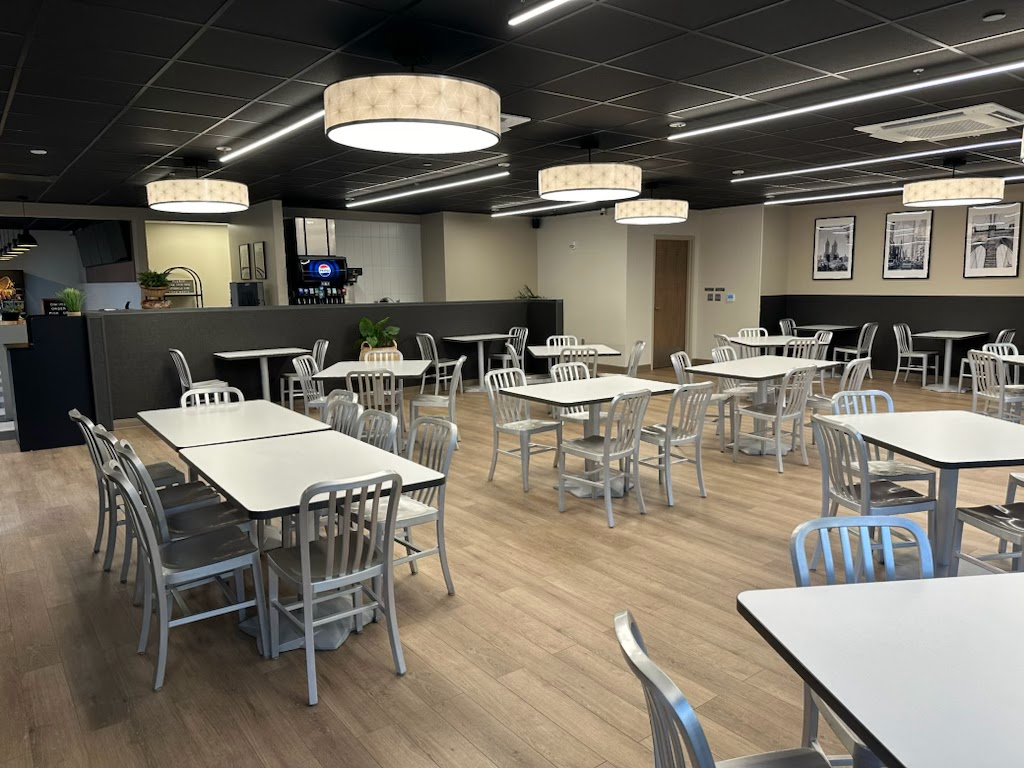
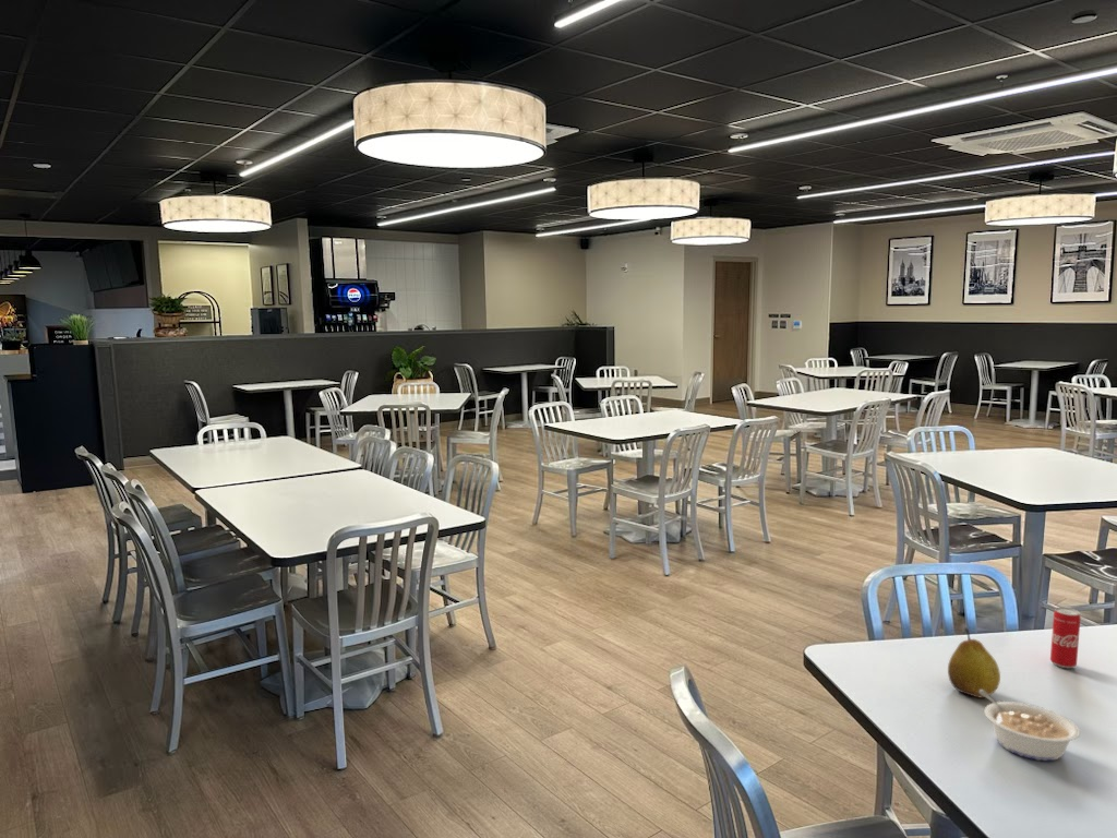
+ beverage can (1065, 637)
+ fruit (974, 661)
+ legume (1025, 729)
